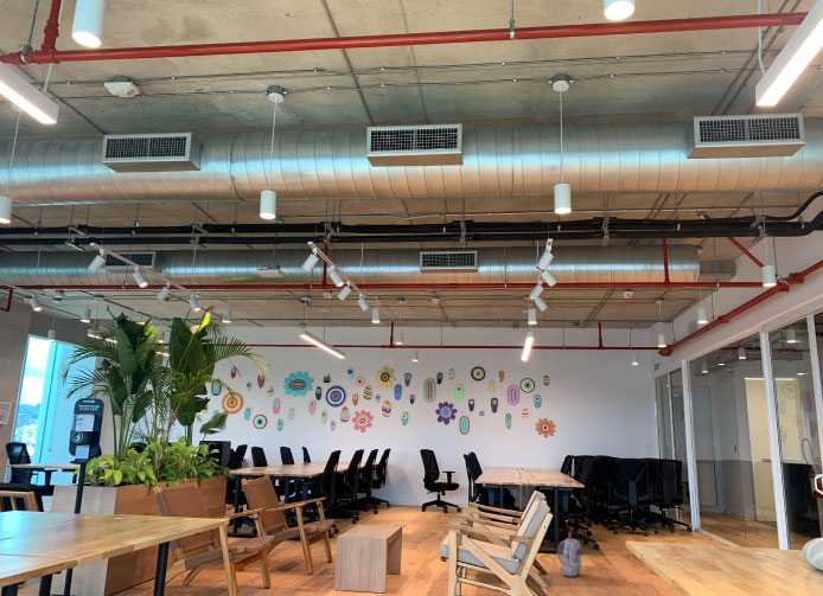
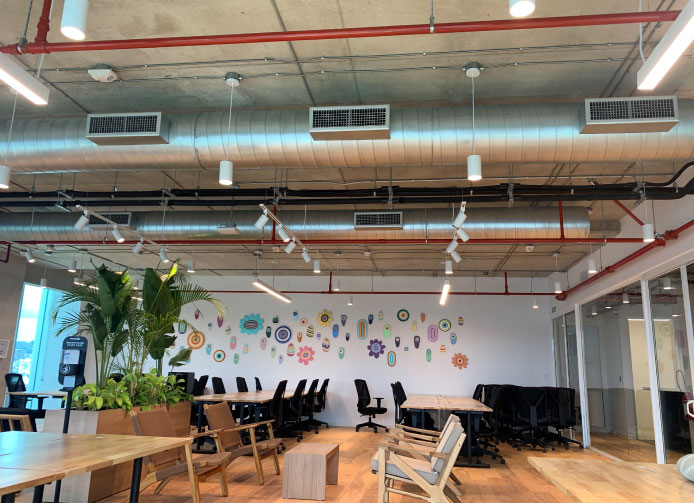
- backpack (568, 552)
